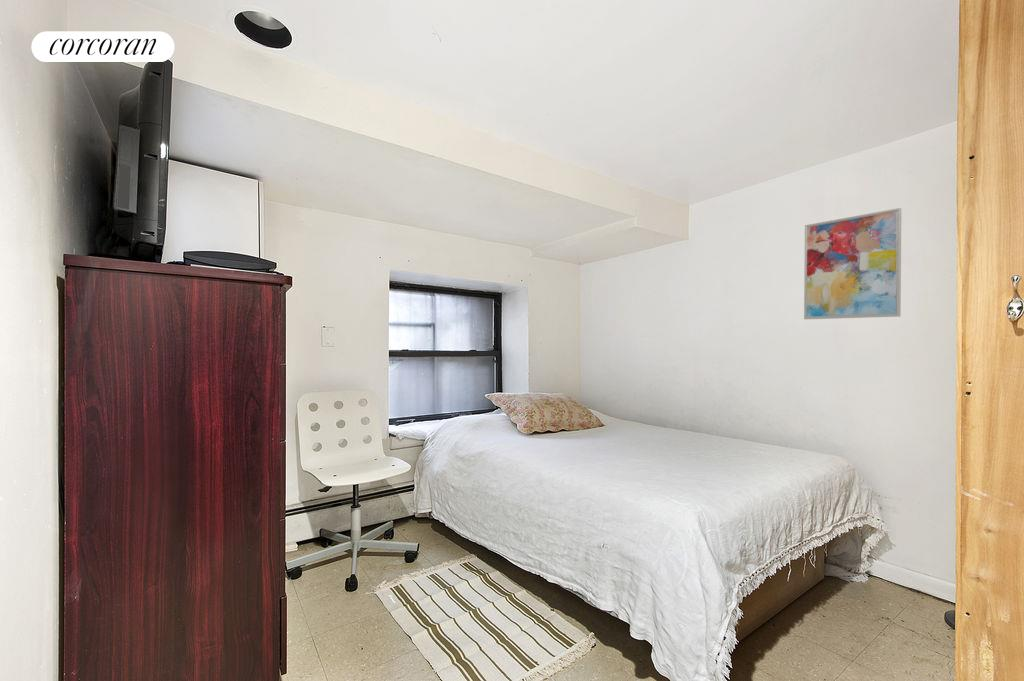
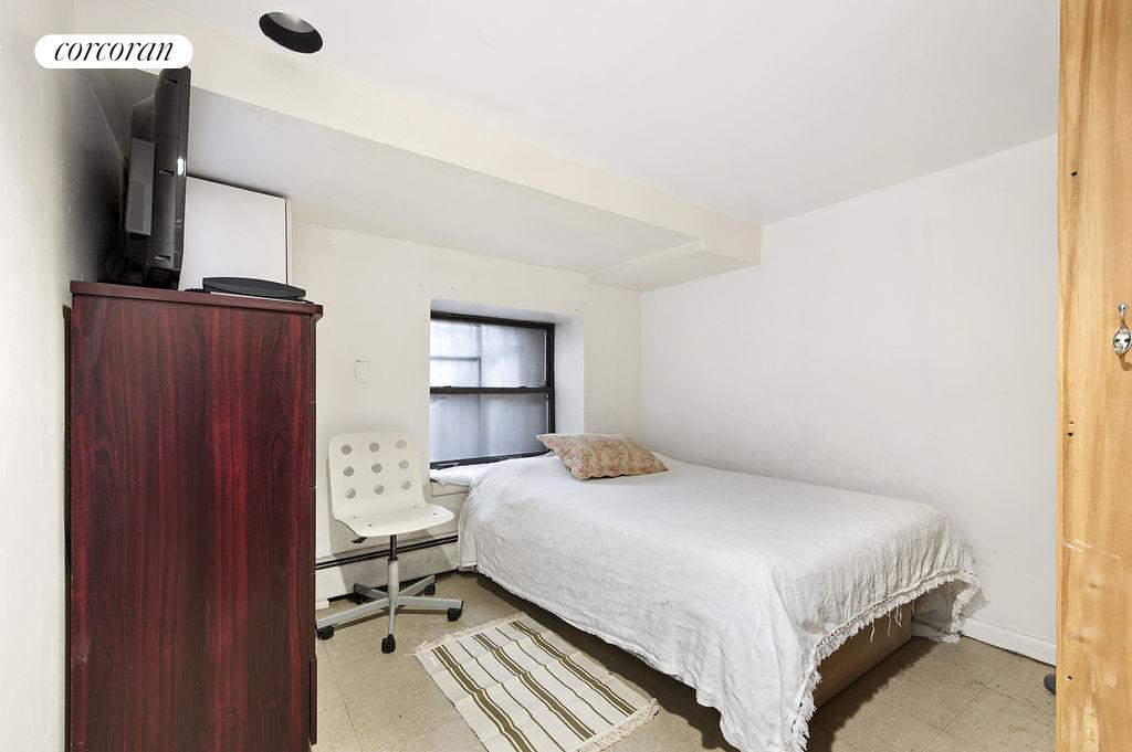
- wall art (849, 267)
